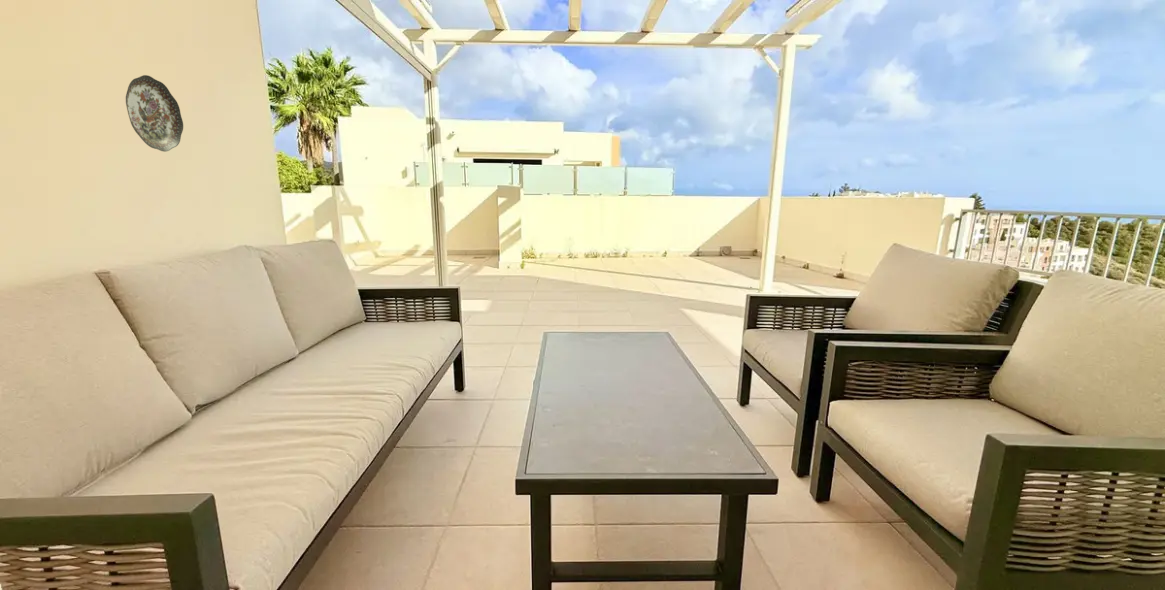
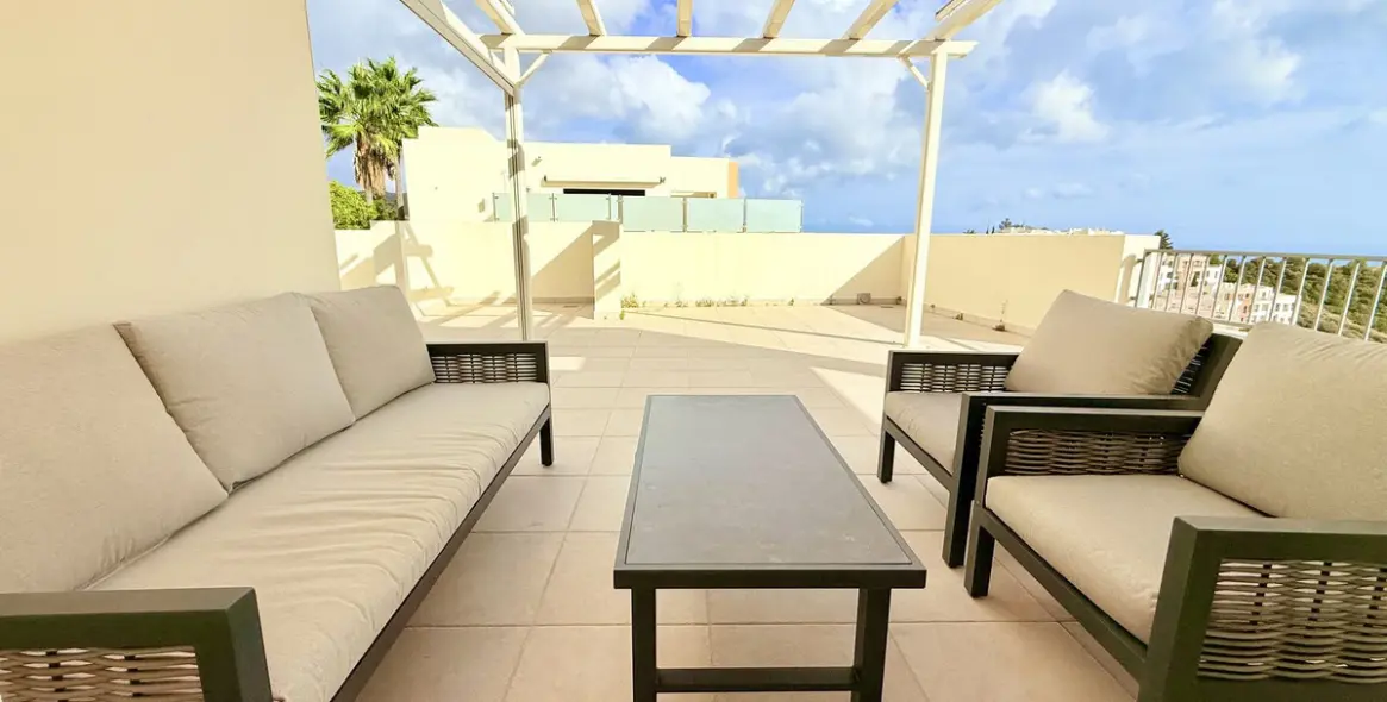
- decorative plate (153, 114)
